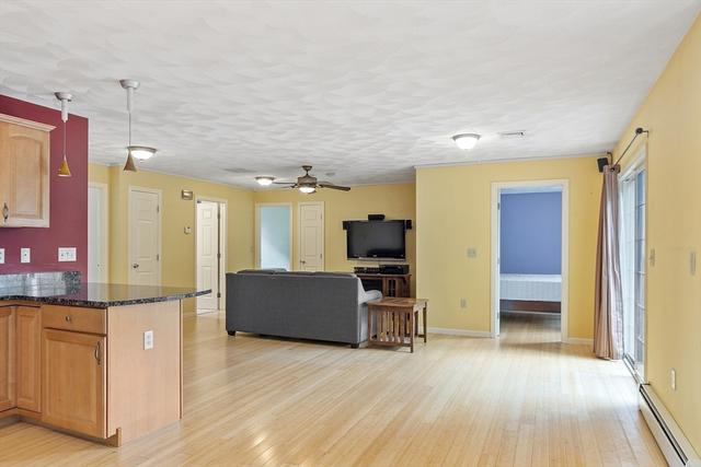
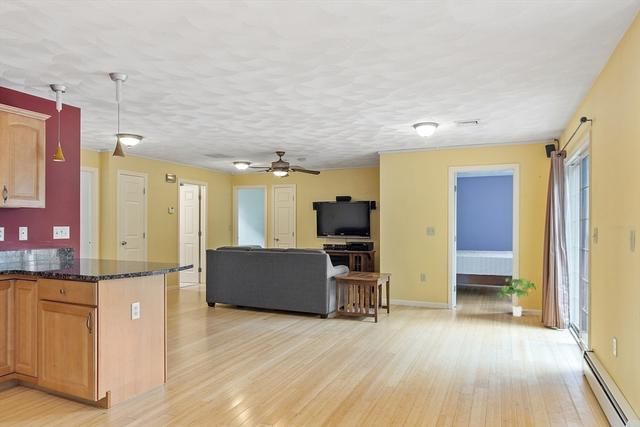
+ potted plant (516, 296)
